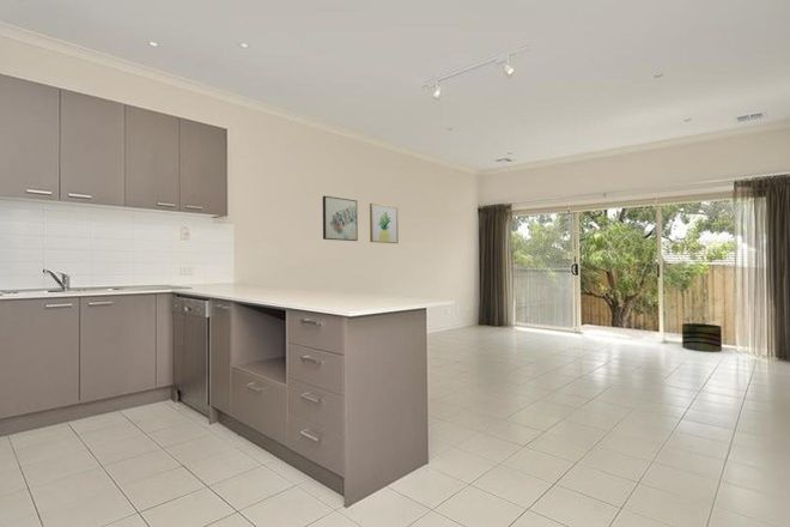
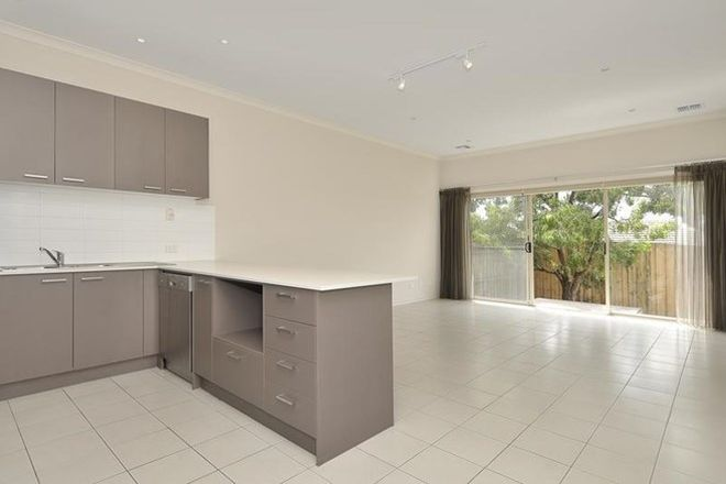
- basket (701, 337)
- wall art (340, 219)
- wall art (384, 224)
